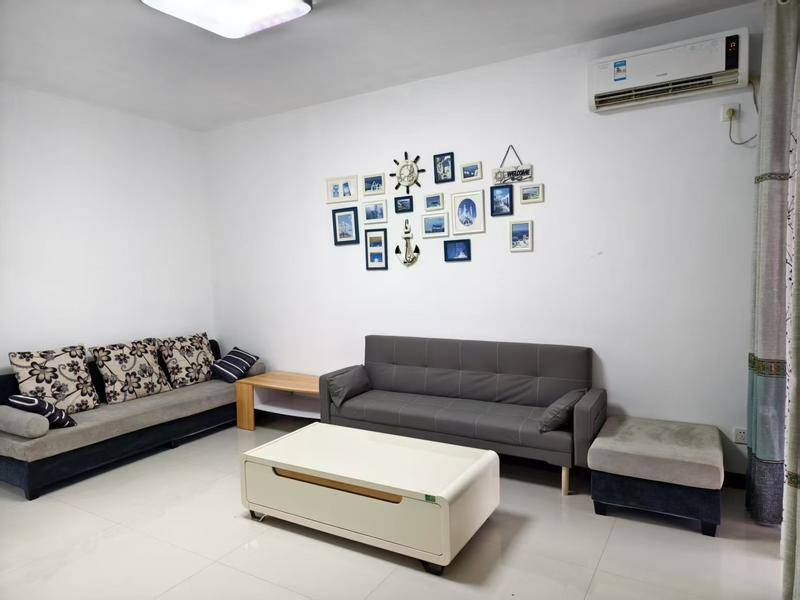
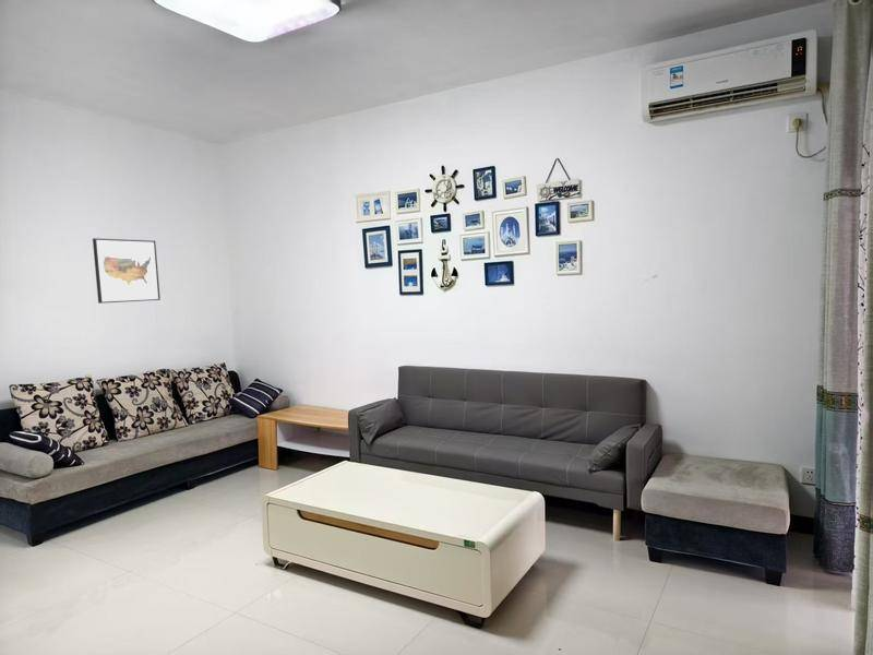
+ wall art (128, 271)
